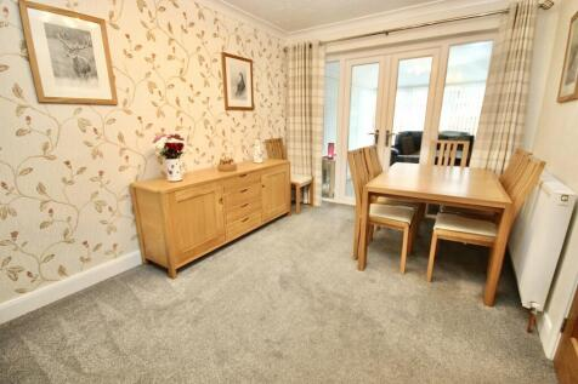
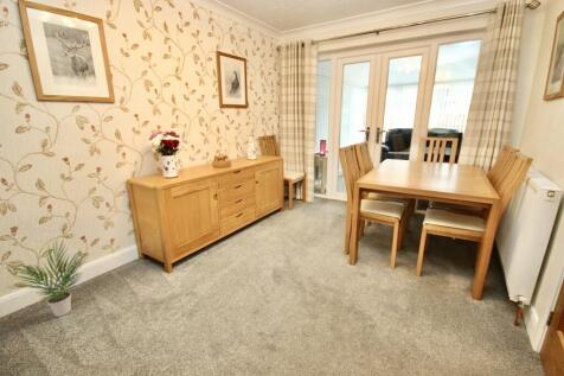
+ potted plant (56, 282)
